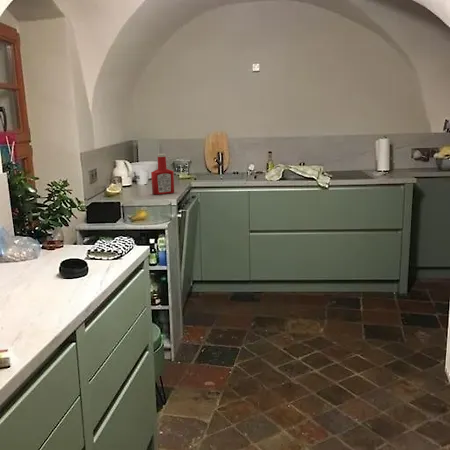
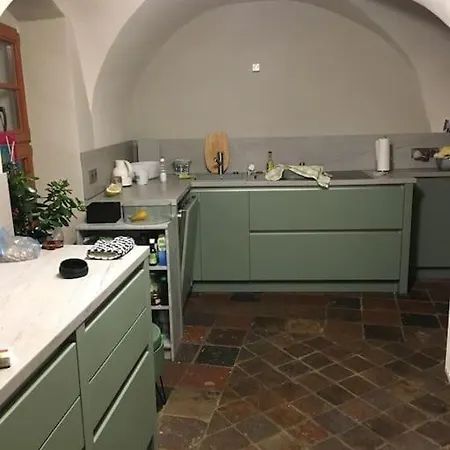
- soap bottle (162, 173)
